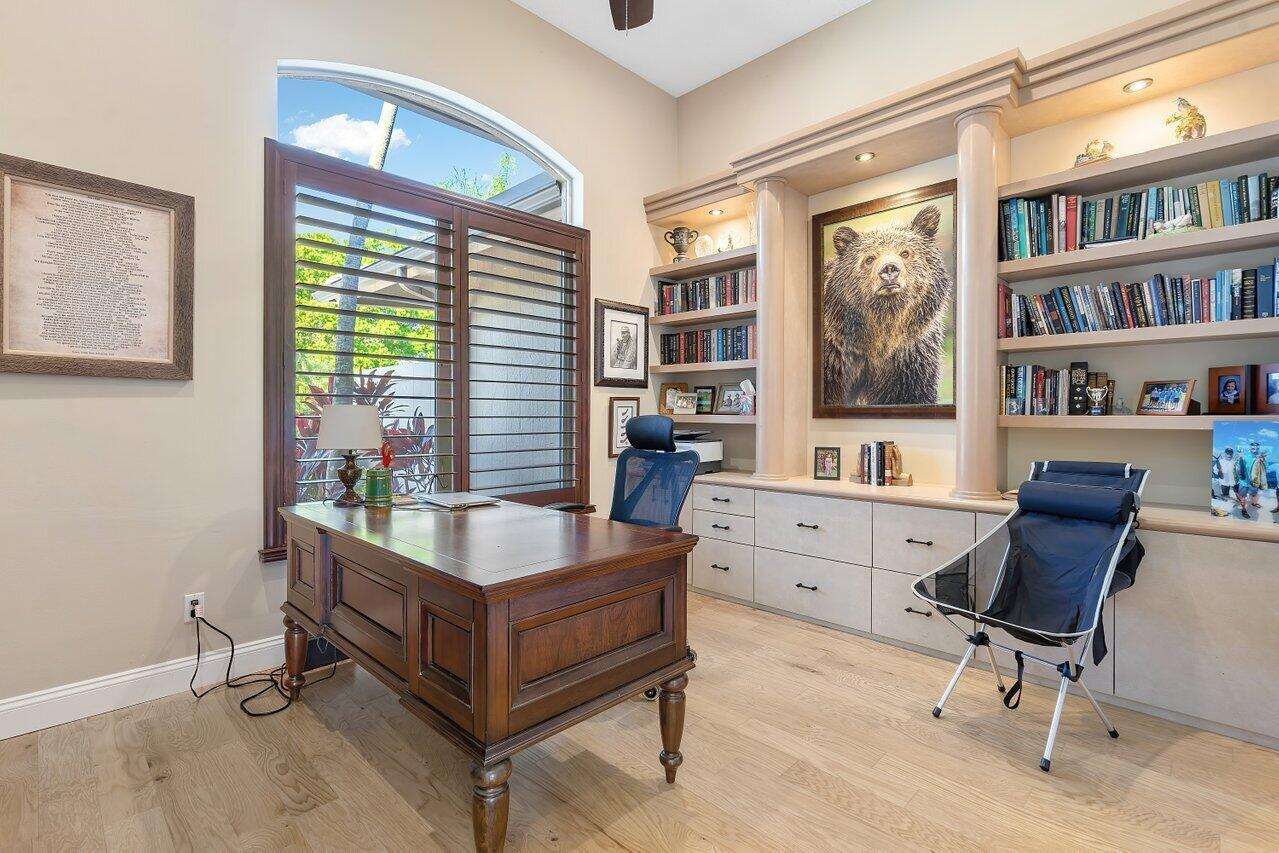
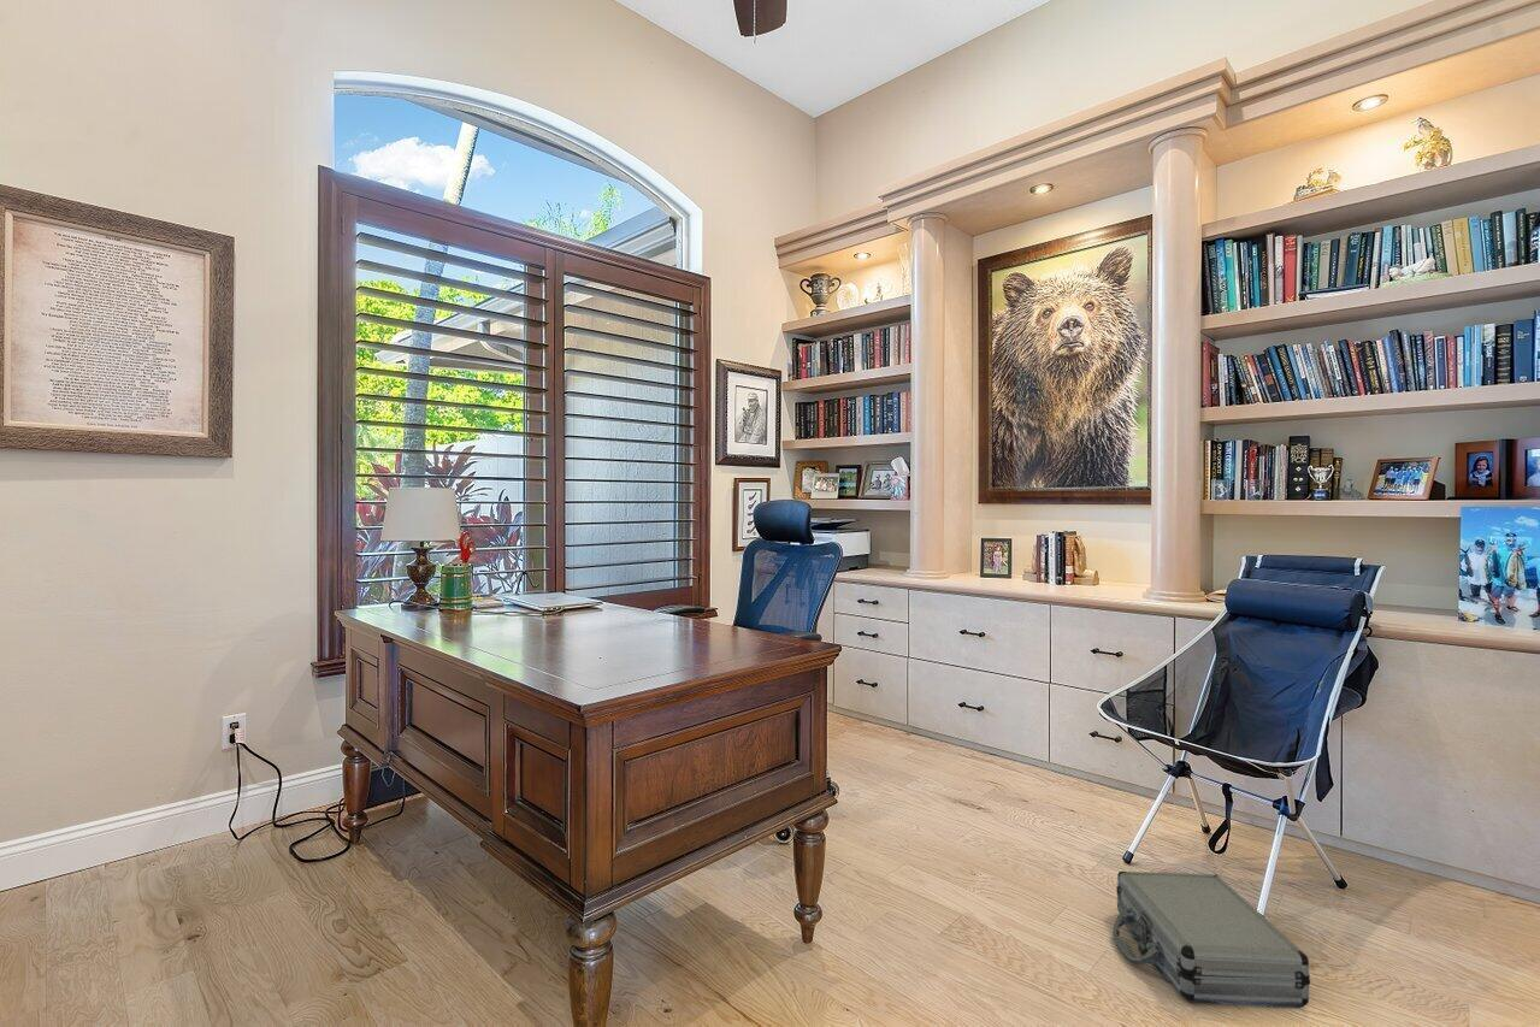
+ briefcase (1200, 932)
